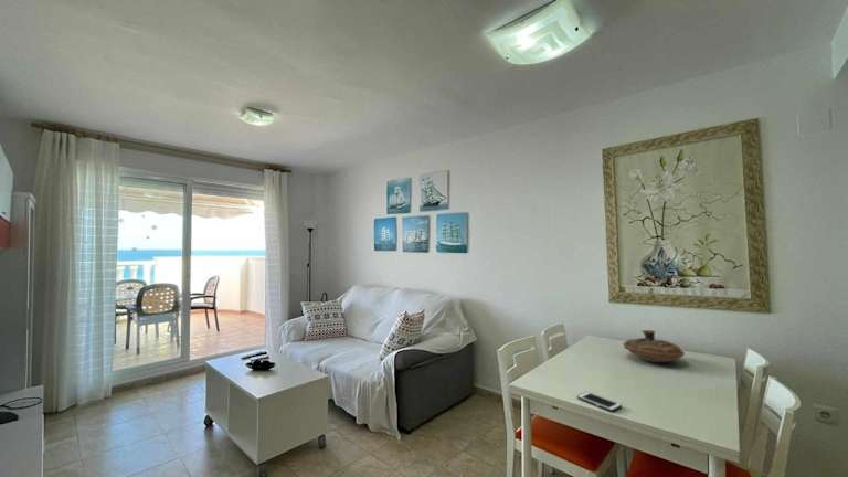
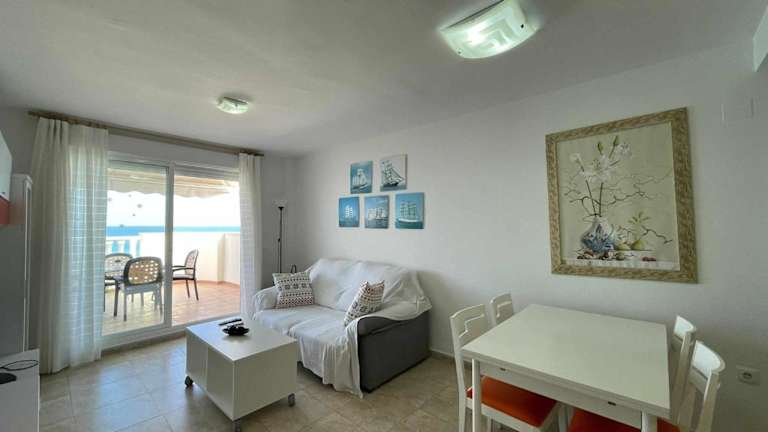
- decorative bowl (651, 346)
- cell phone (598, 401)
